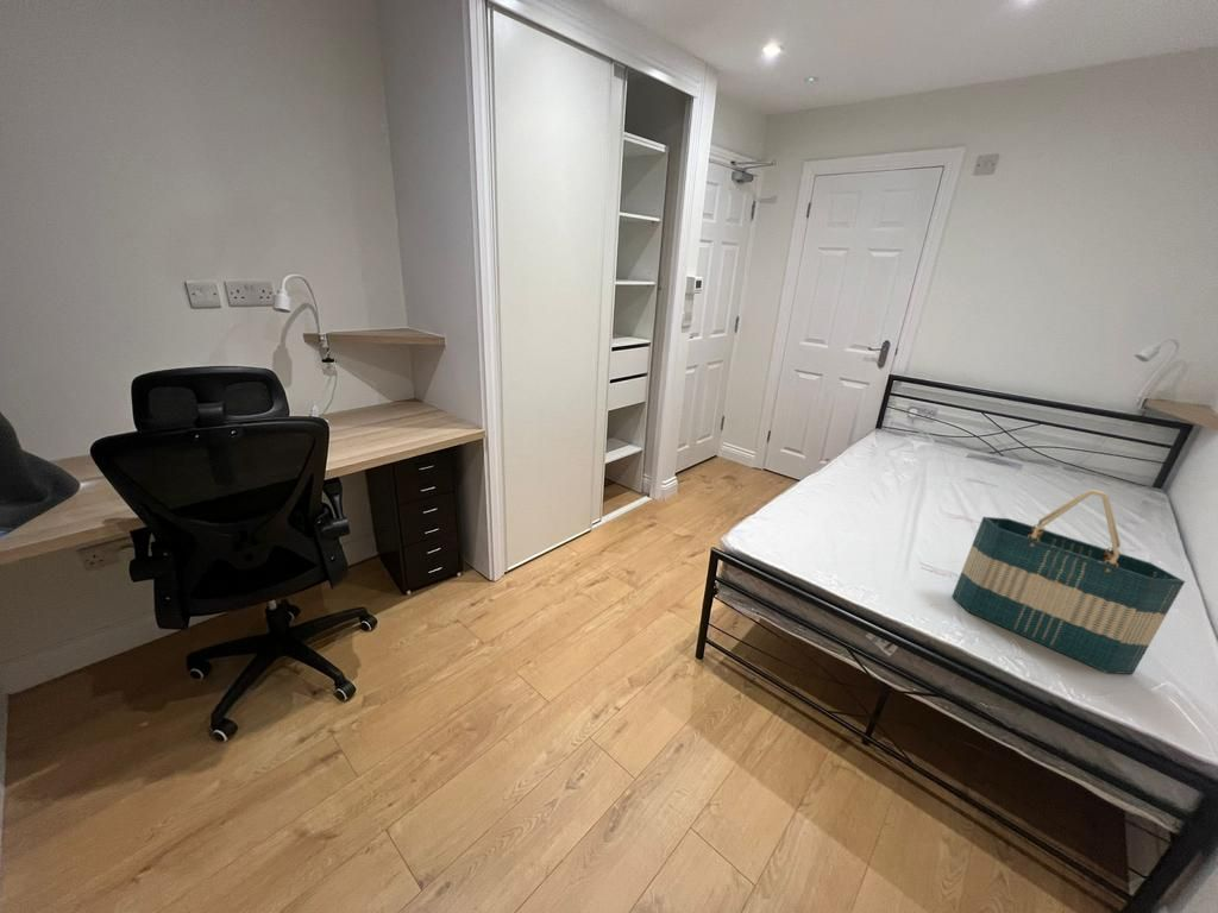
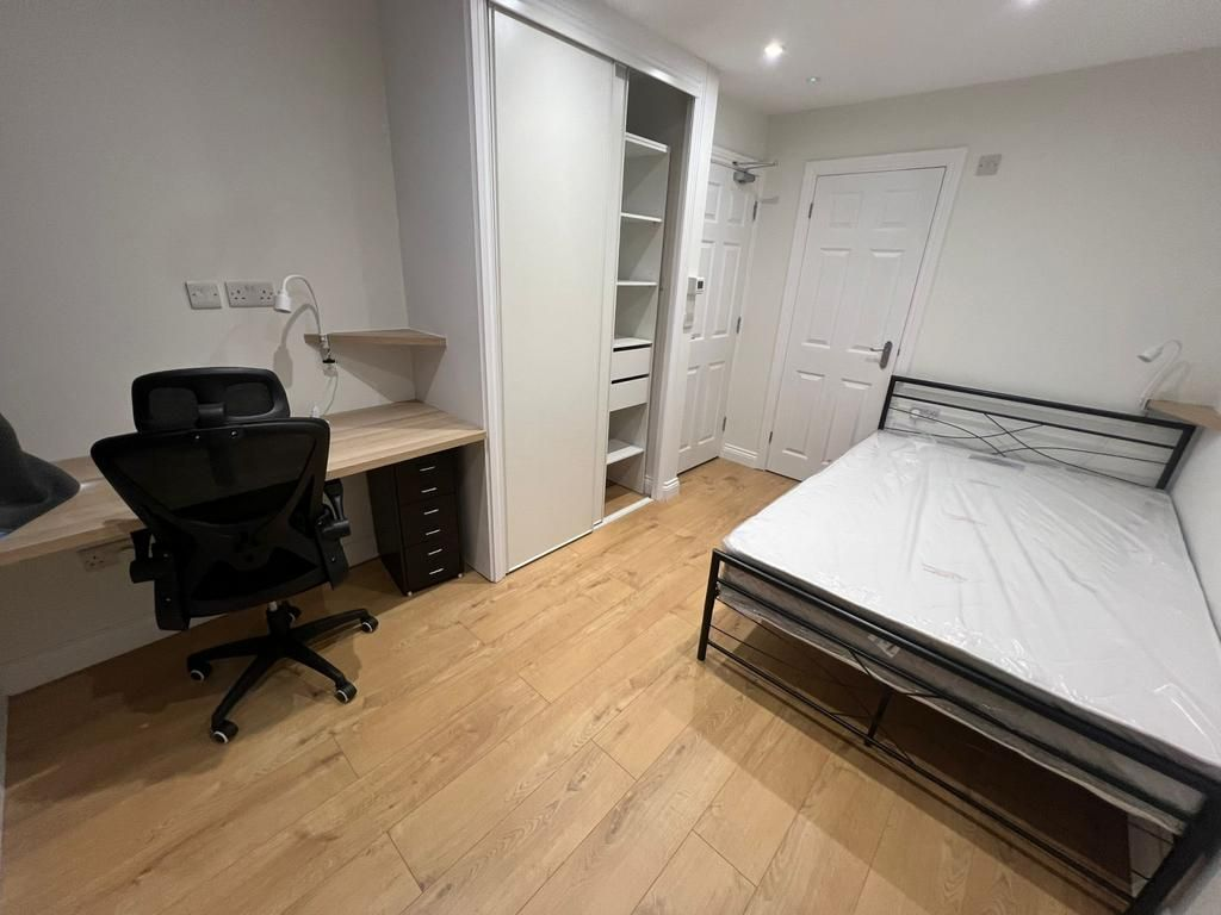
- tote bag (1063, 565)
